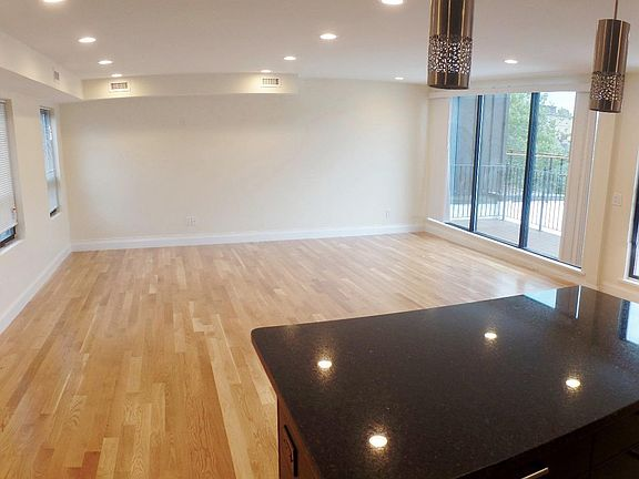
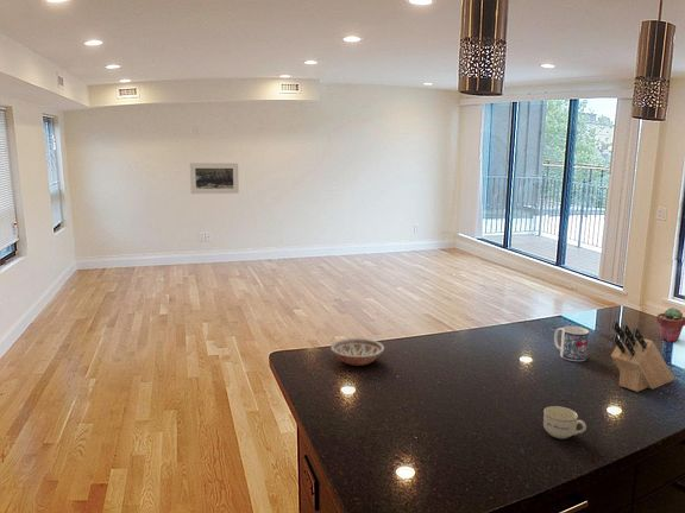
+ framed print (214, 178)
+ cup (564, 425)
+ potted succulent (671, 323)
+ knife block (641, 352)
+ bowl (357, 354)
+ mug (568, 341)
